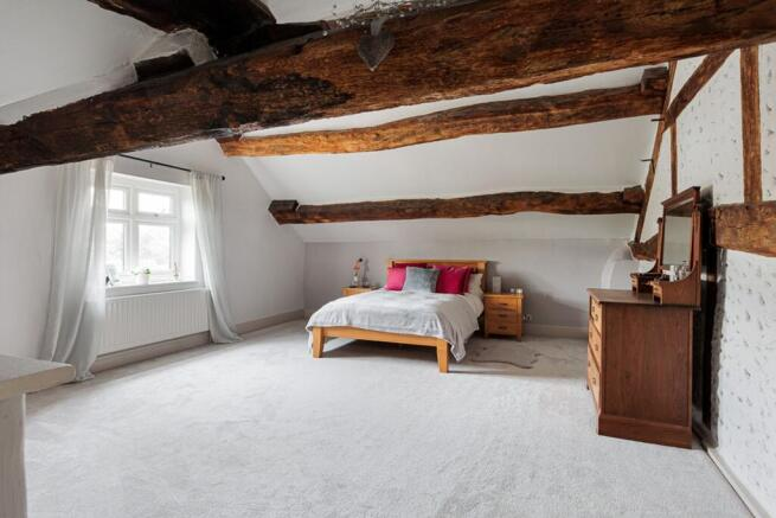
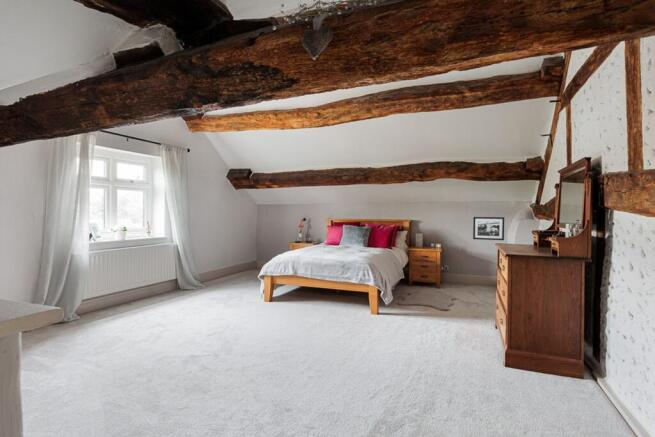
+ picture frame (488, 228)
